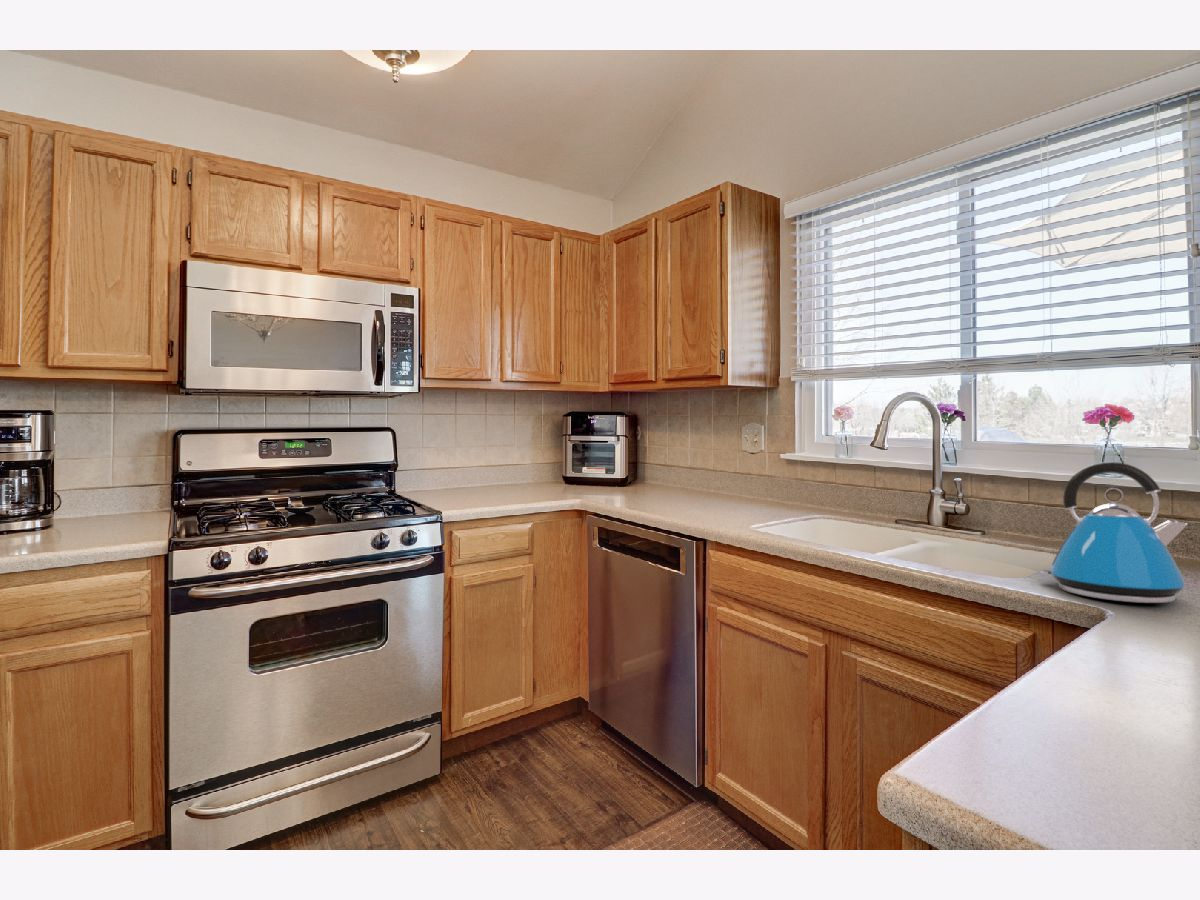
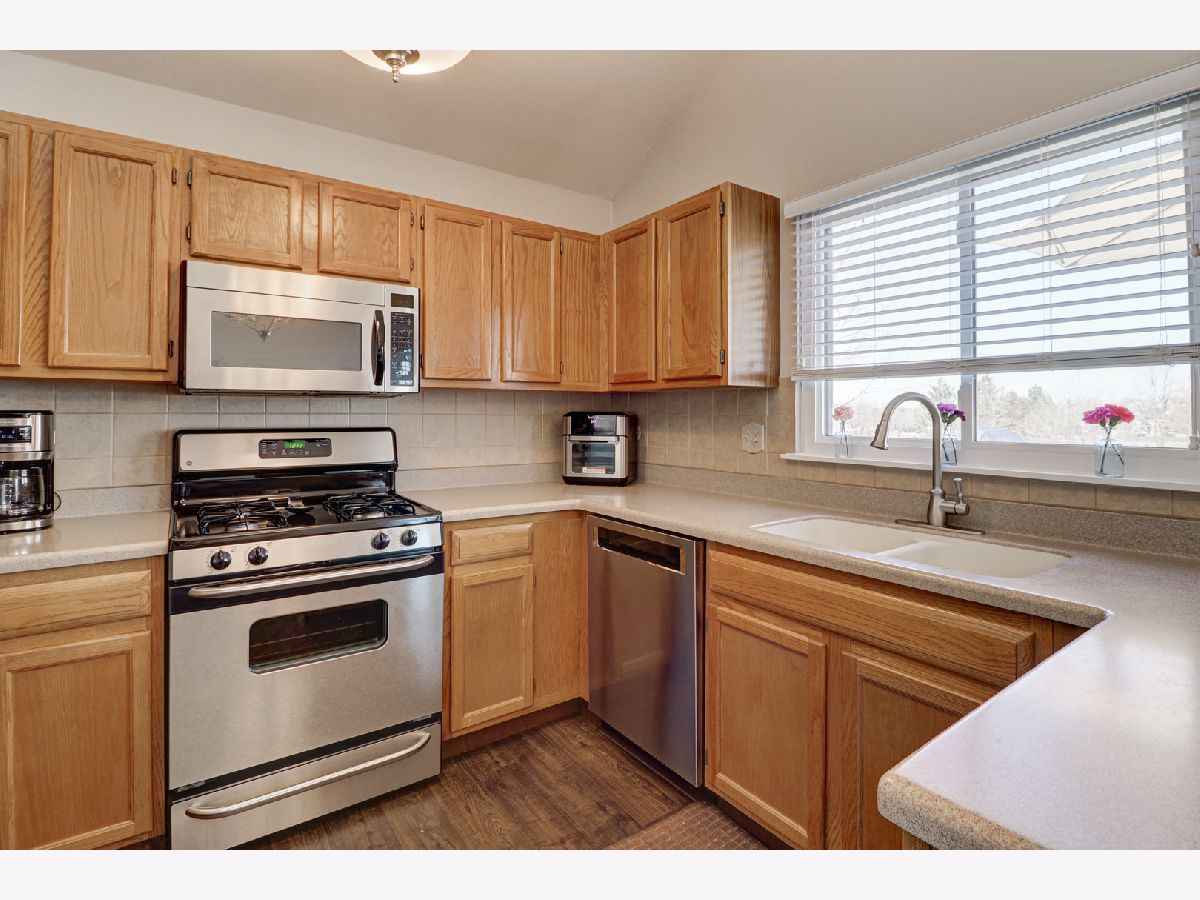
- kettle (1109, 527)
